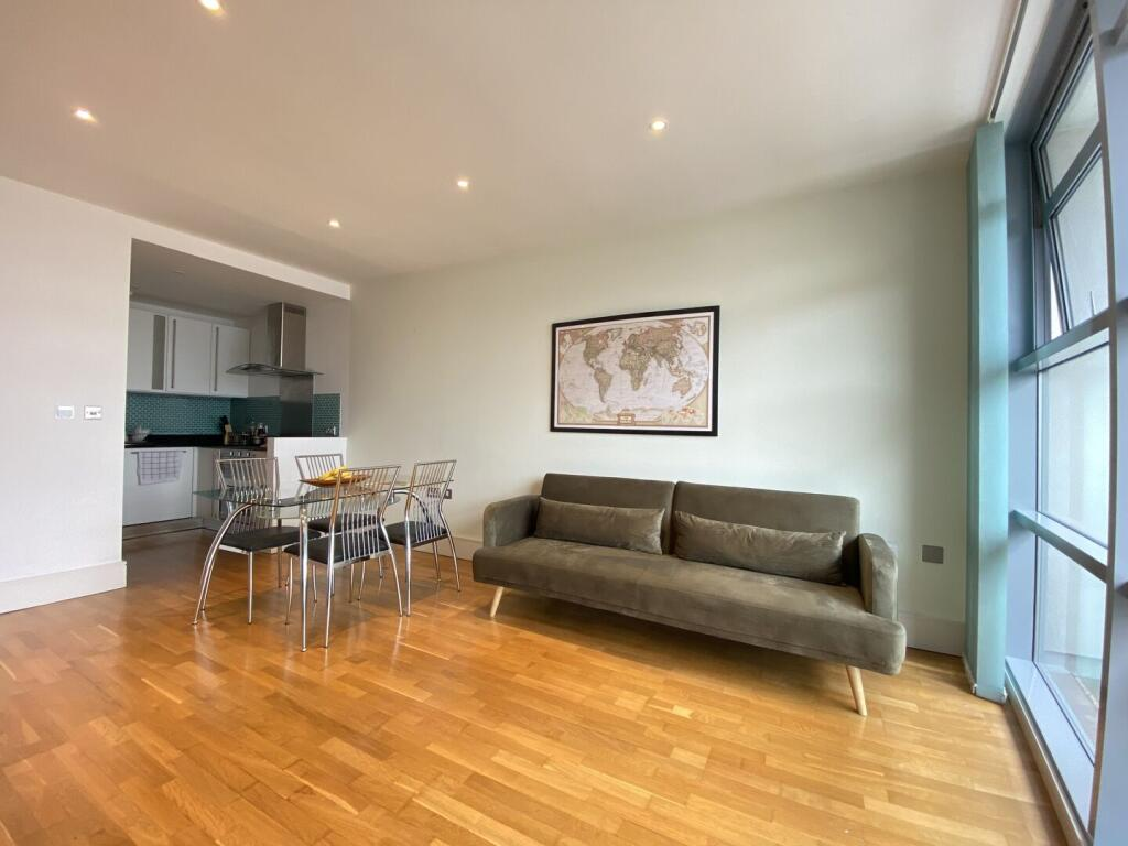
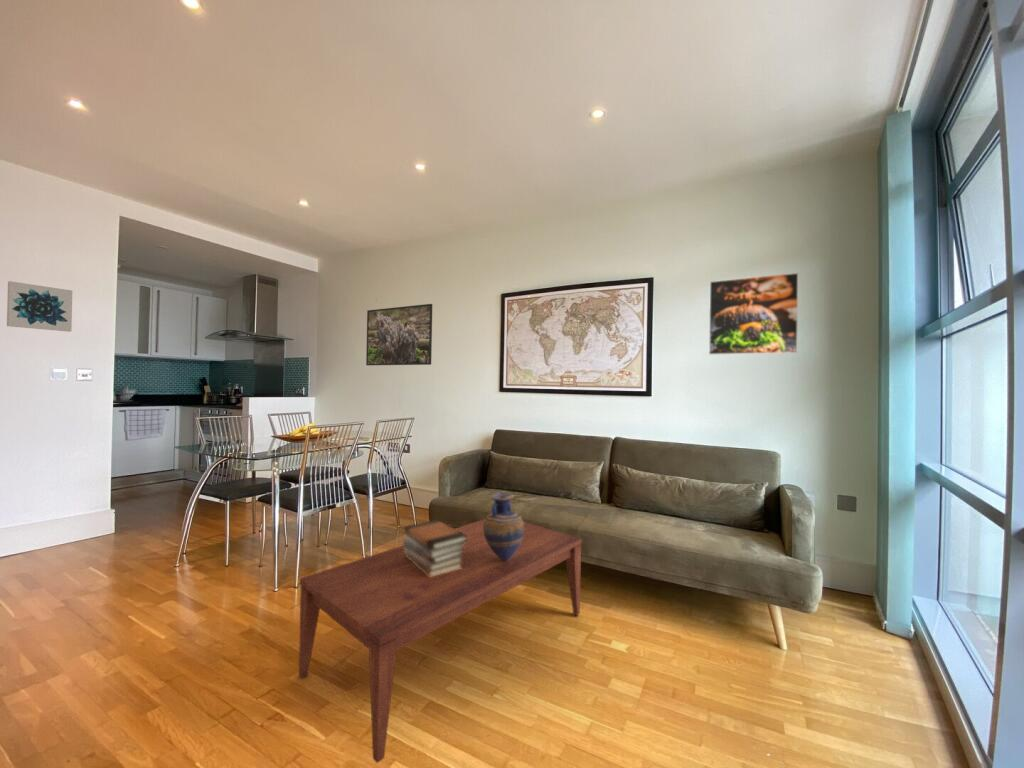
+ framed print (397, 336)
+ book stack (433, 545)
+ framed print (751, 315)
+ wall art (40, 307)
+ coffee table (458, 598)
+ vase (503, 526)
